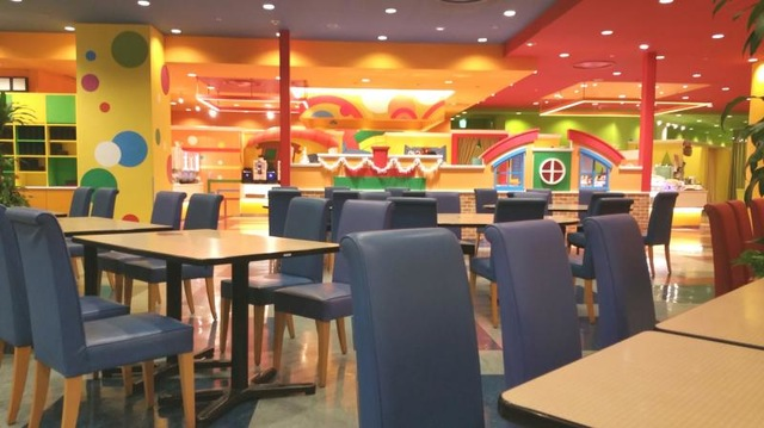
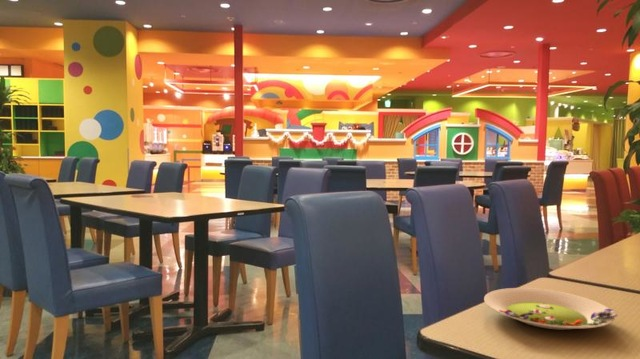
+ salad plate (545, 308)
